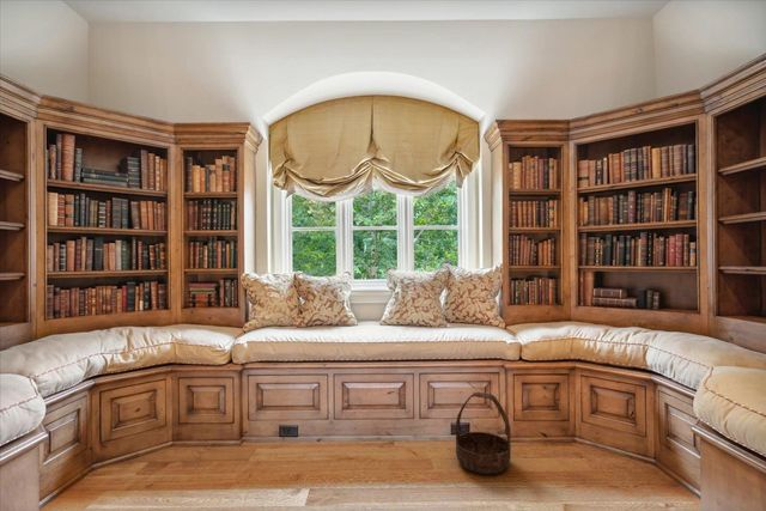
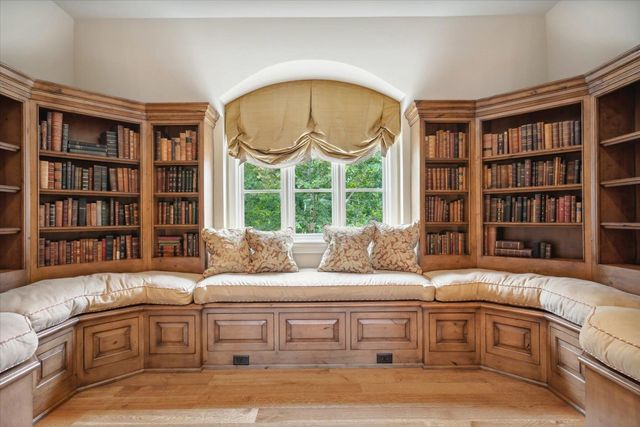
- basket (482, 432)
